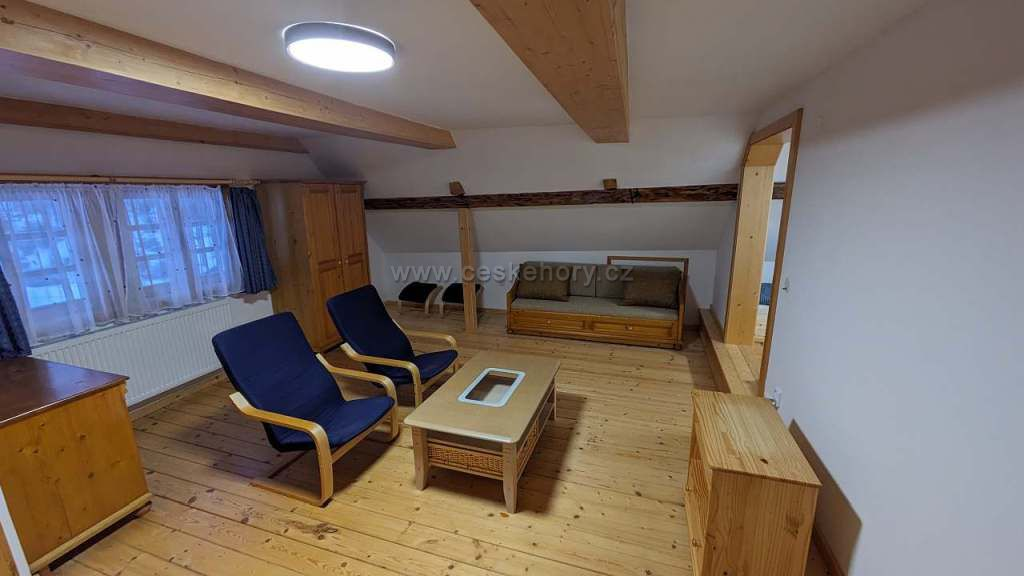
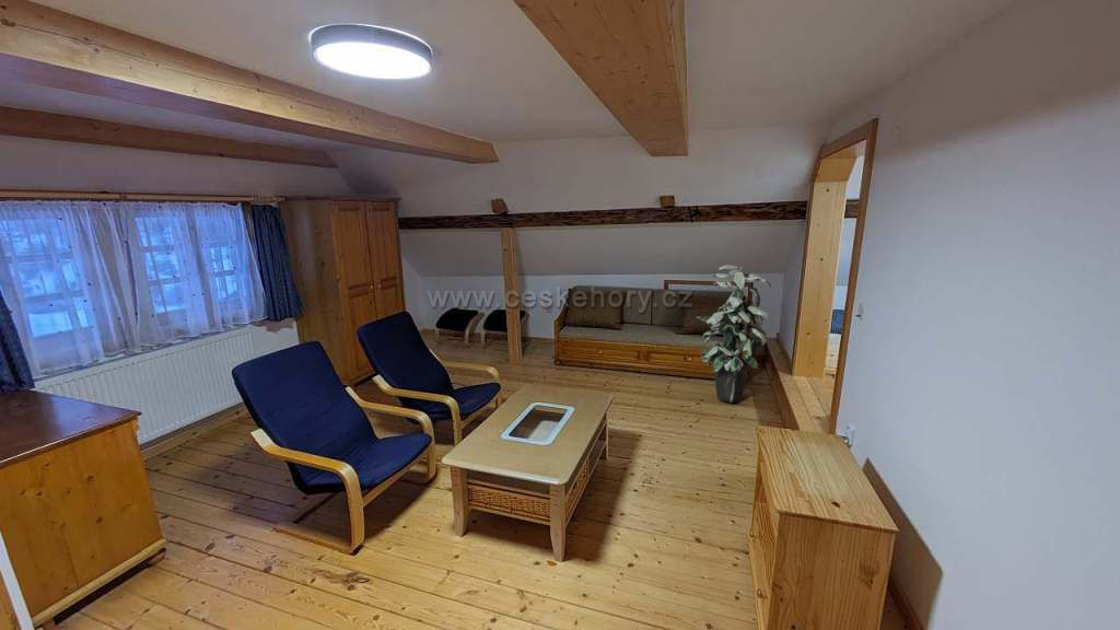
+ indoor plant (731, 332)
